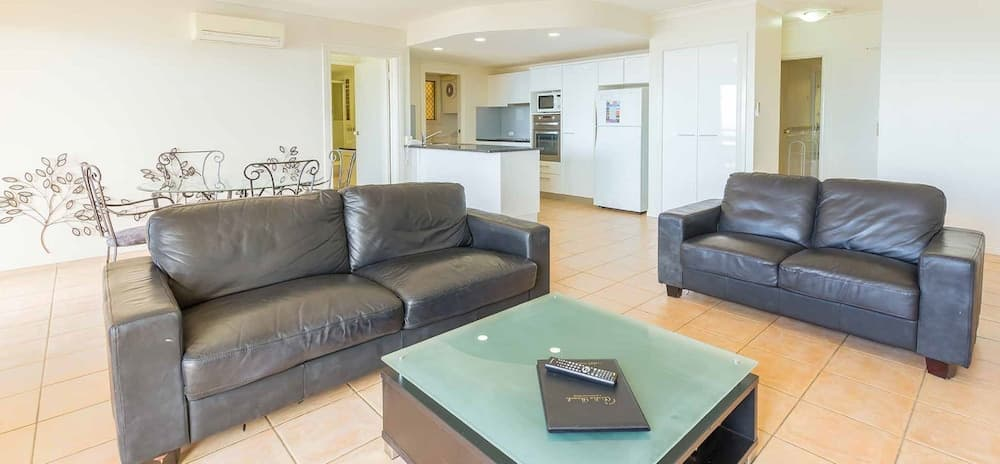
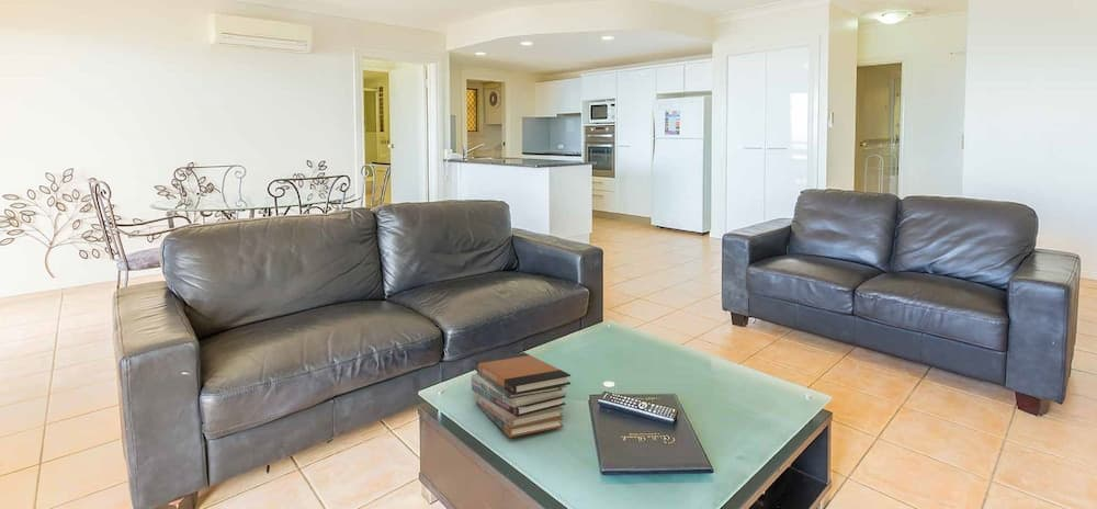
+ book stack (518, 391)
